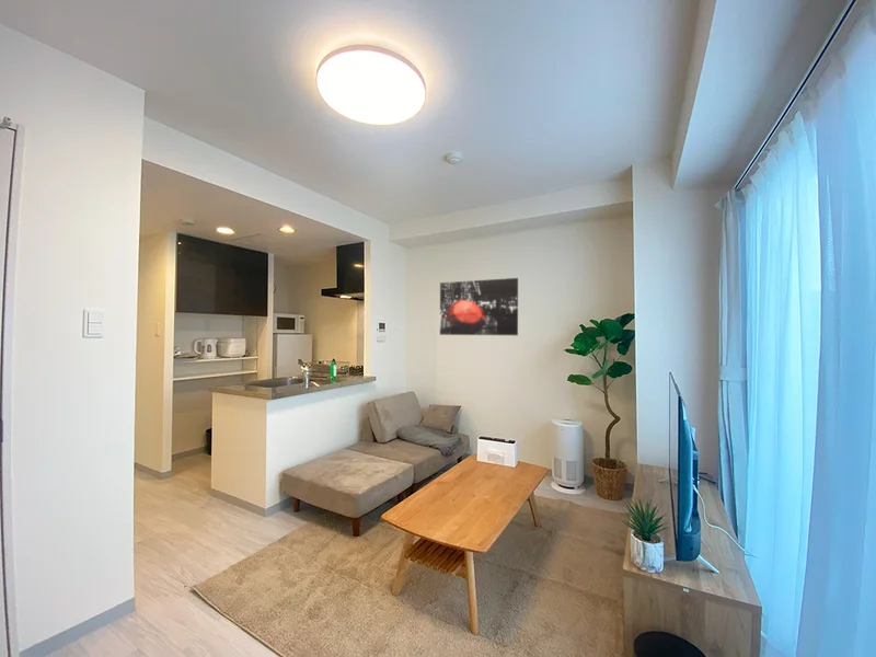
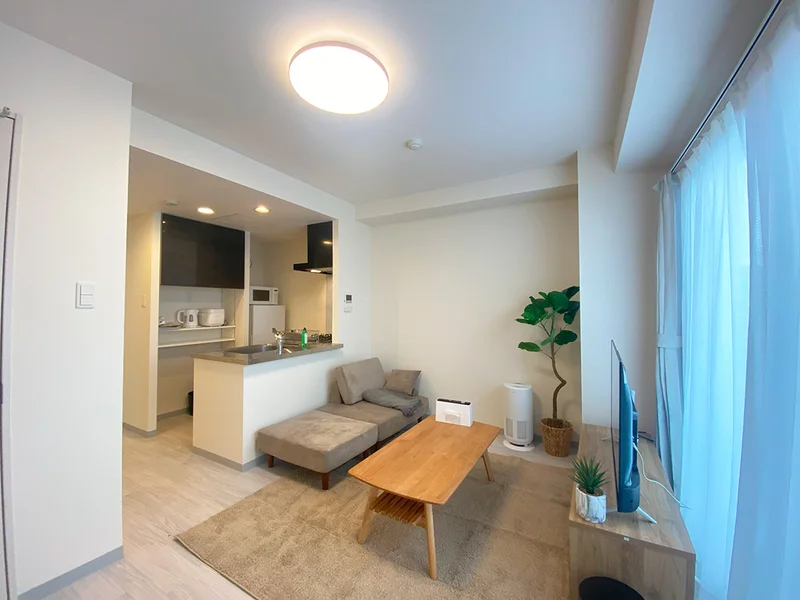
- wall art (476, 308)
